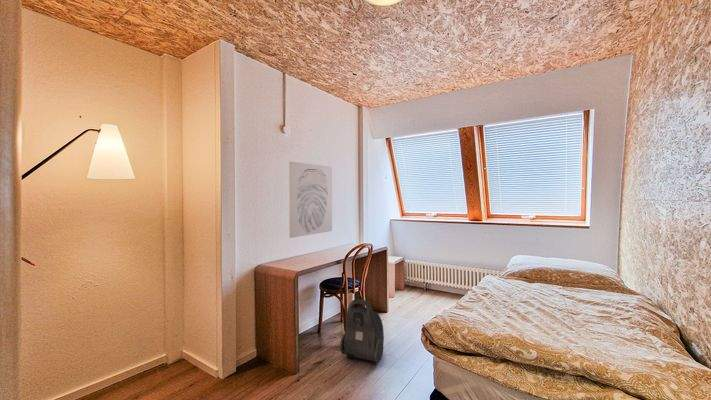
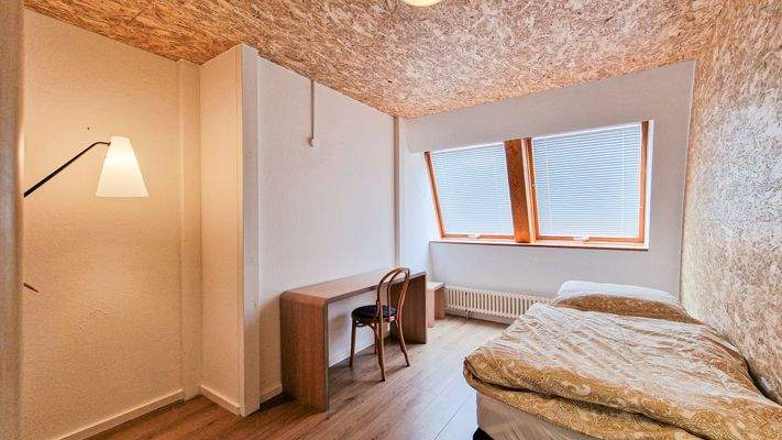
- wall art (312, 199)
- vacuum cleaner (364, 327)
